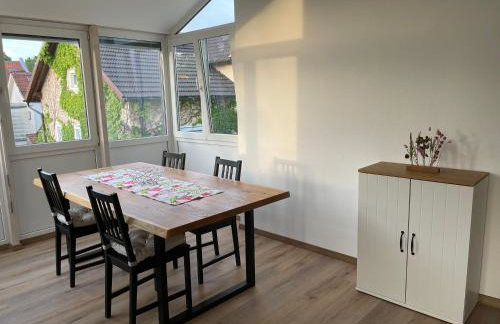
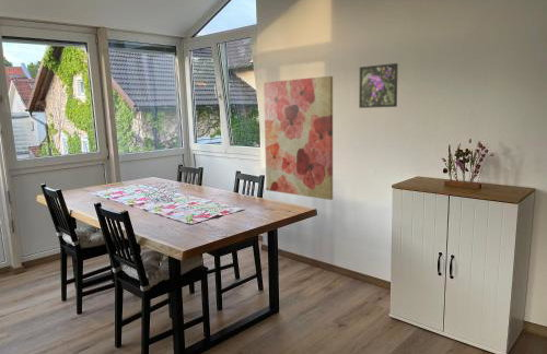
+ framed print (377, 86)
+ wall art (296, 138)
